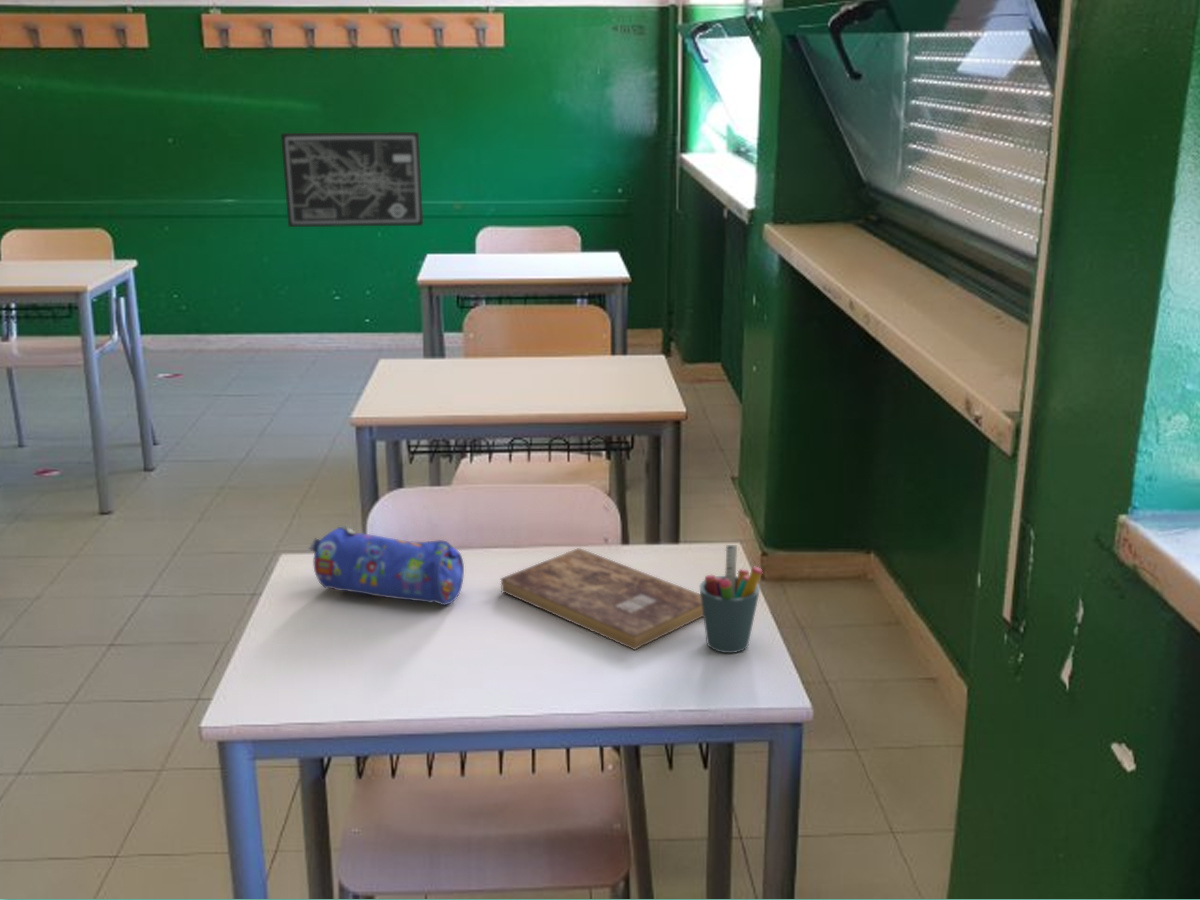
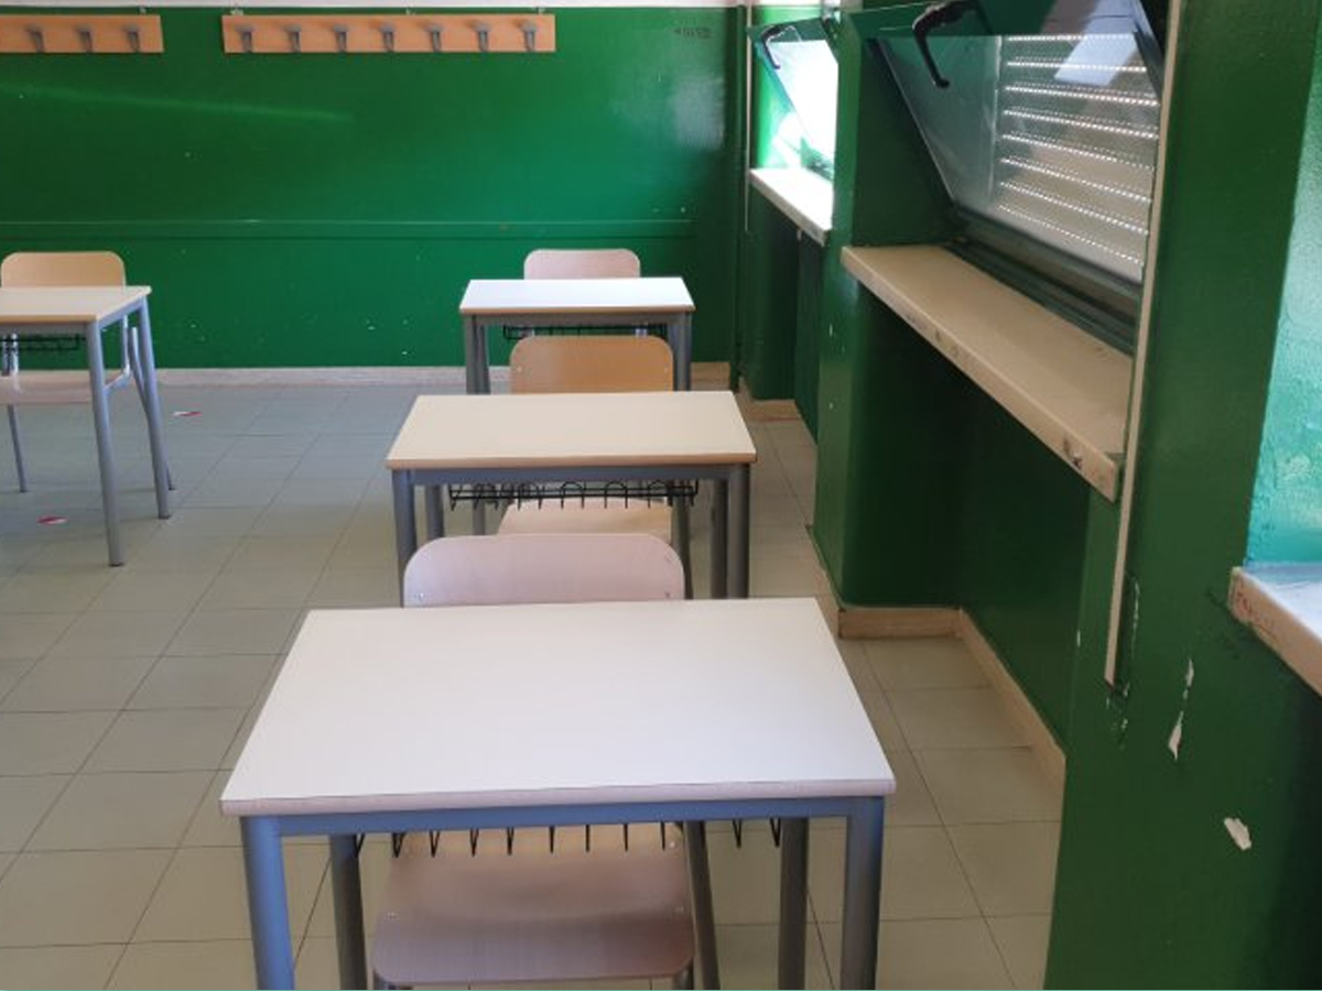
- pencil case (387, 565)
- bible (601, 593)
- pen holder (730, 600)
- wall art (353, 179)
